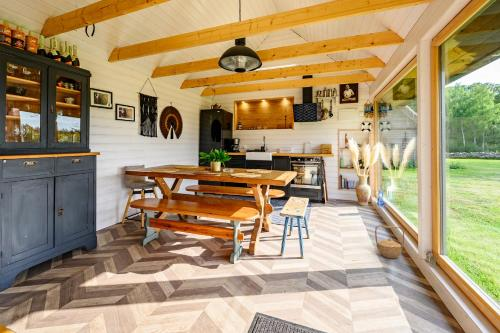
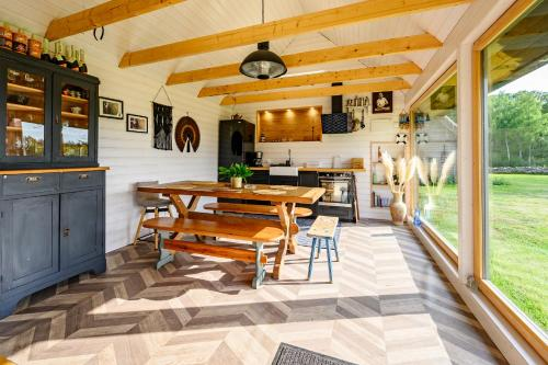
- basket (389, 240)
